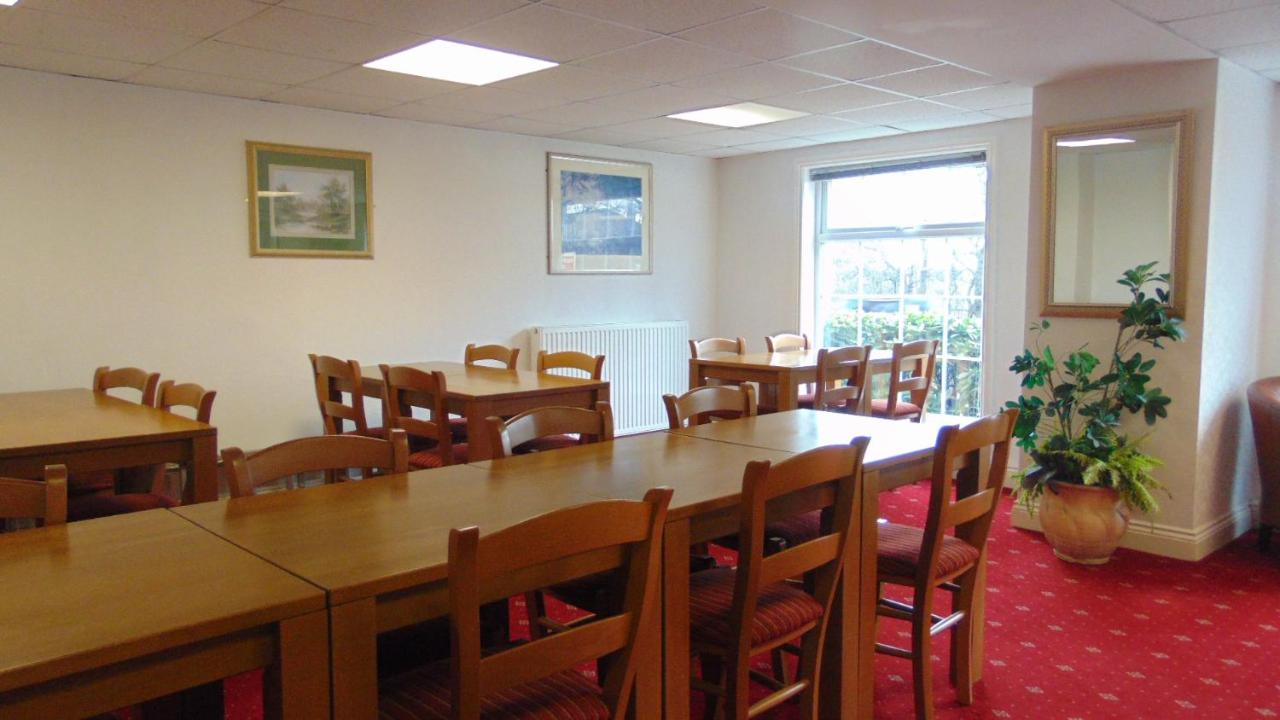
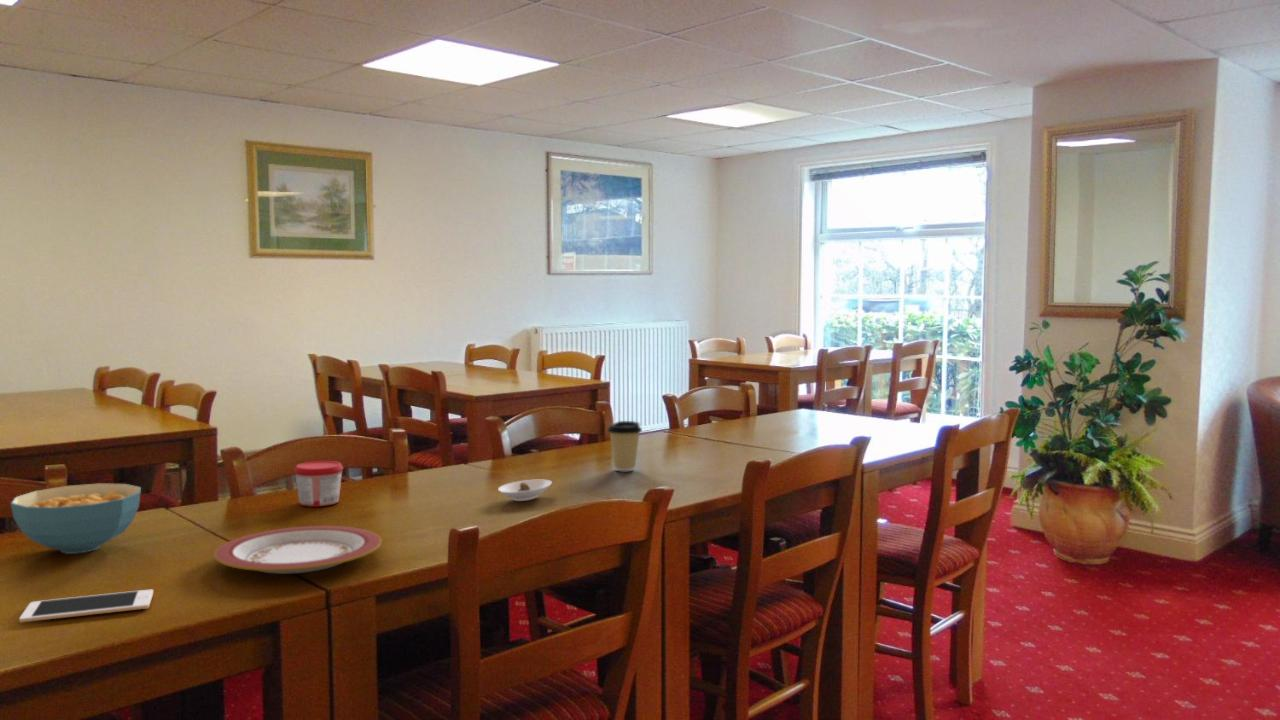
+ cell phone (89, 605)
+ jam (319, 483)
+ saucer (525, 490)
+ coffee cup (624, 446)
+ plate (300, 551)
+ cereal bowl (79, 521)
